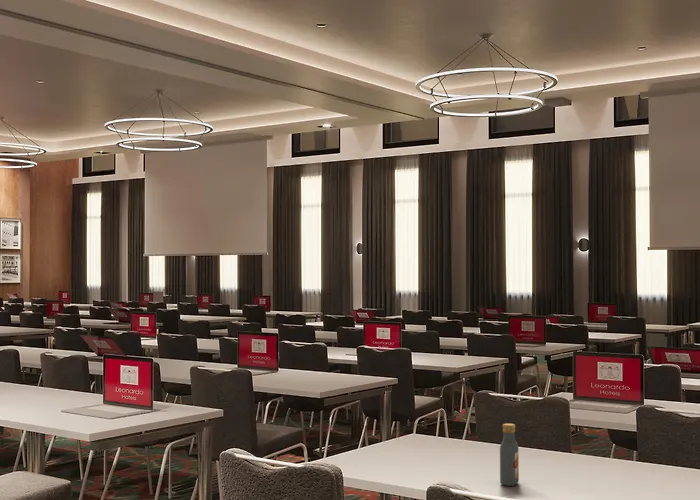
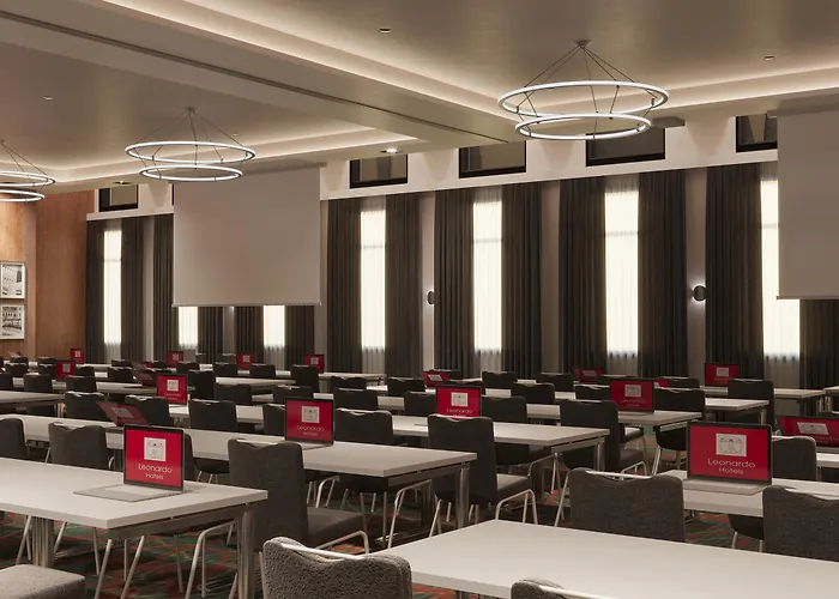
- vodka (509, 453)
